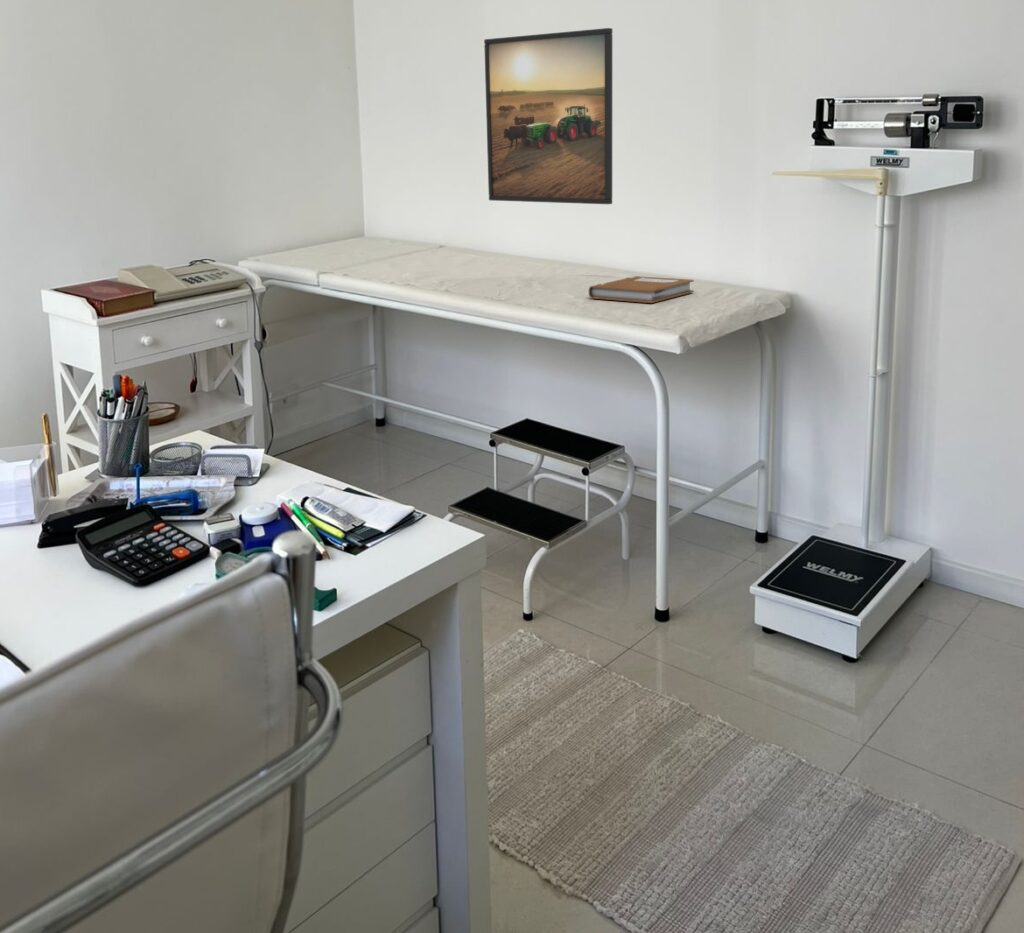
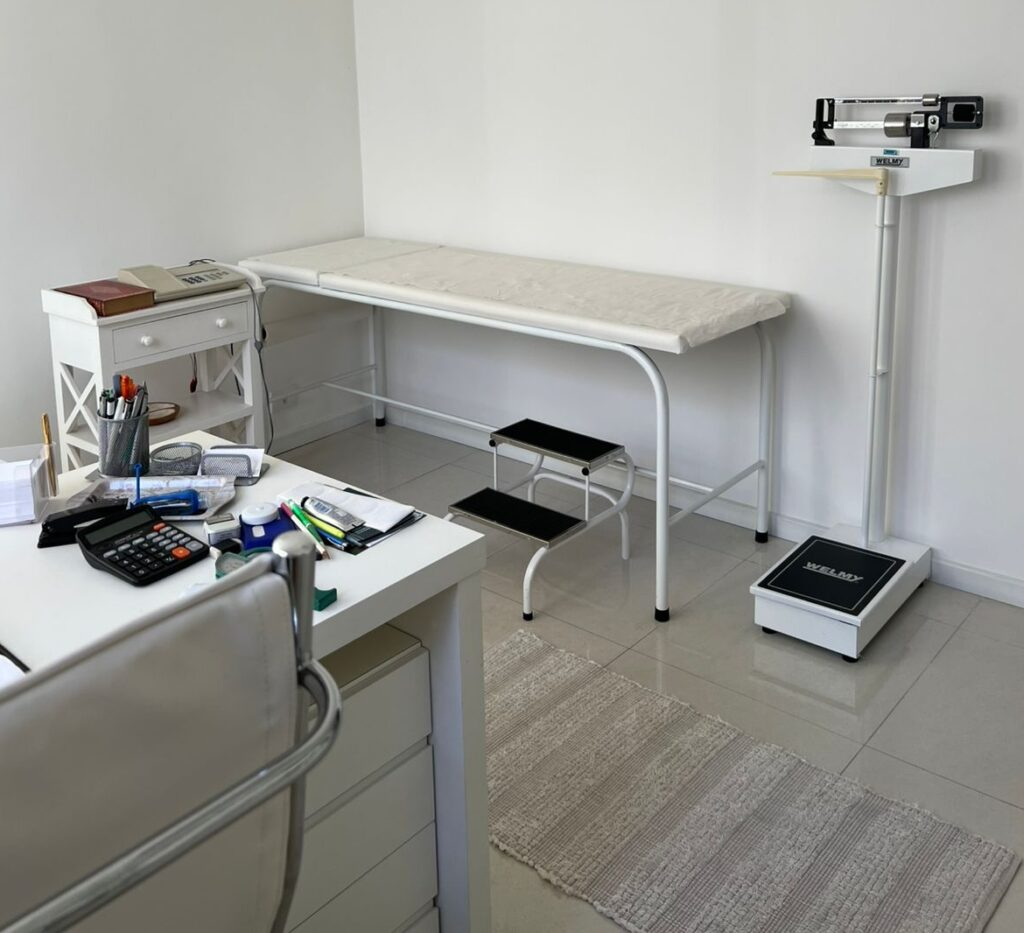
- notebook (642, 288)
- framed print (546, 119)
